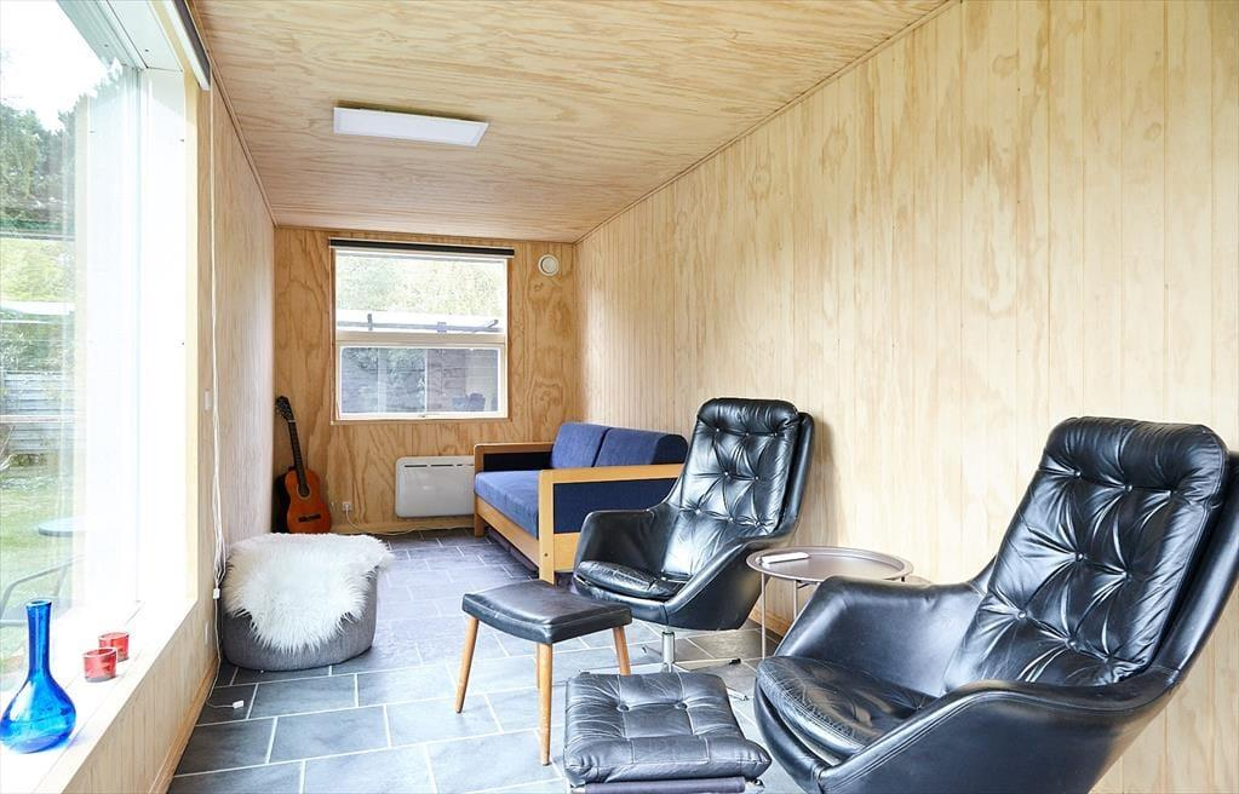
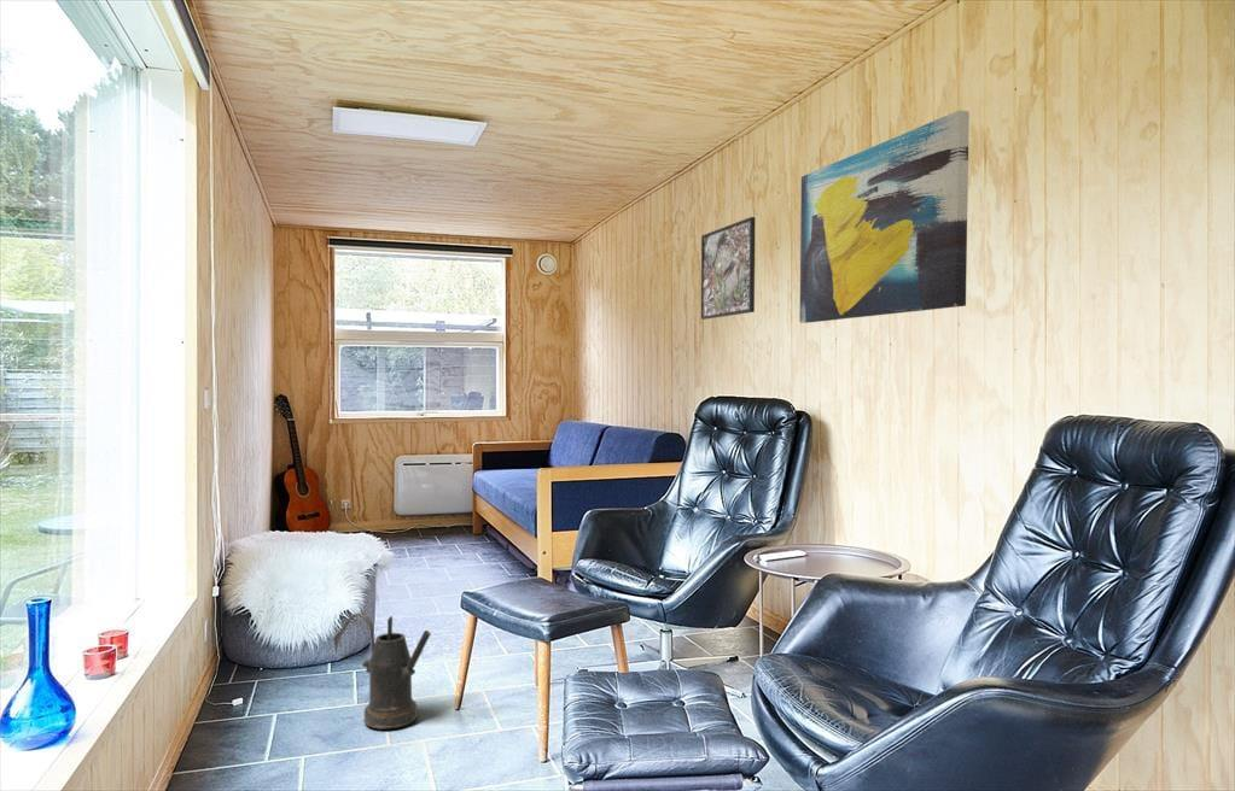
+ watering can (380, 667)
+ wall art (872, 232)
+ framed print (726, 271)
